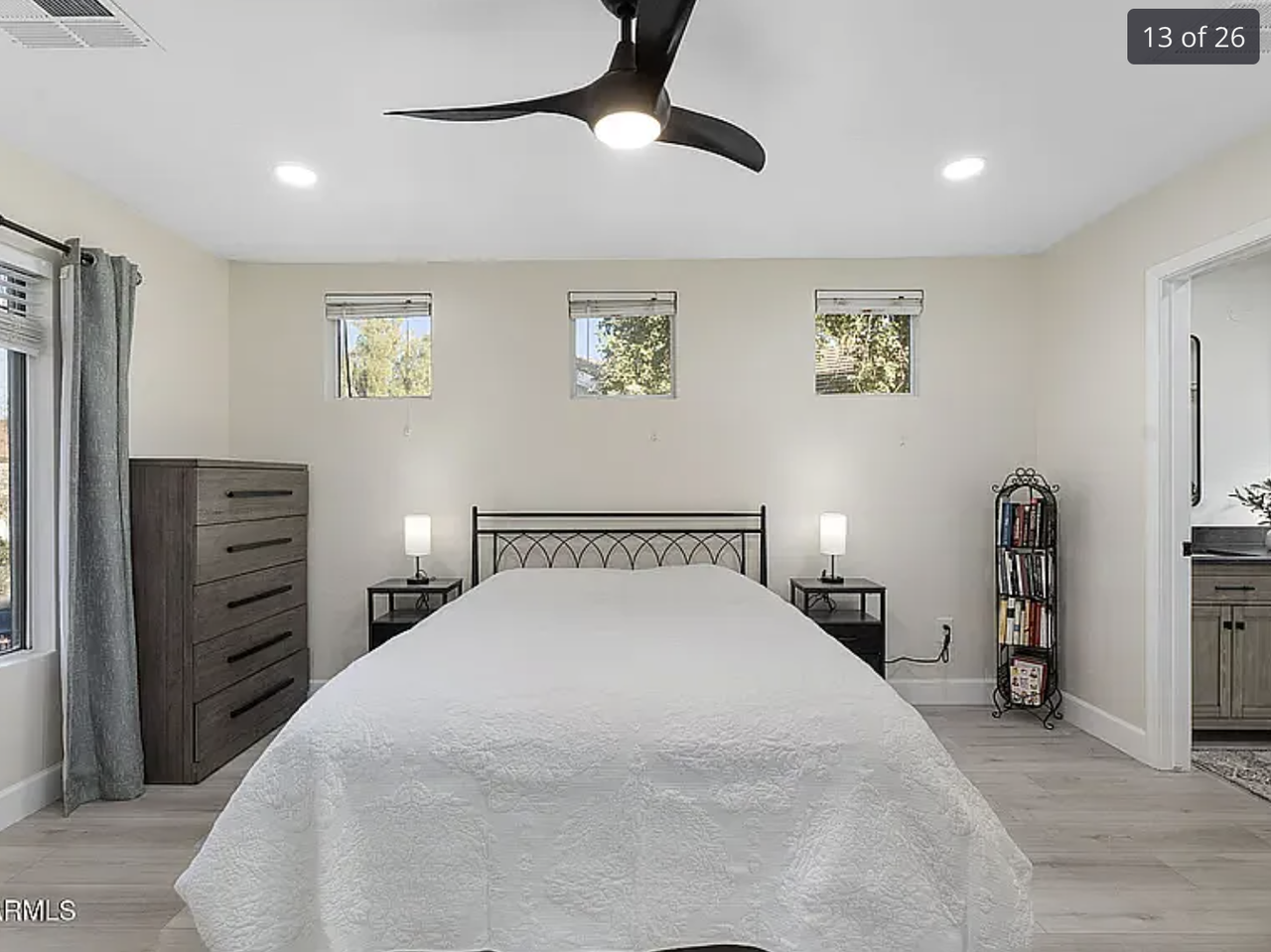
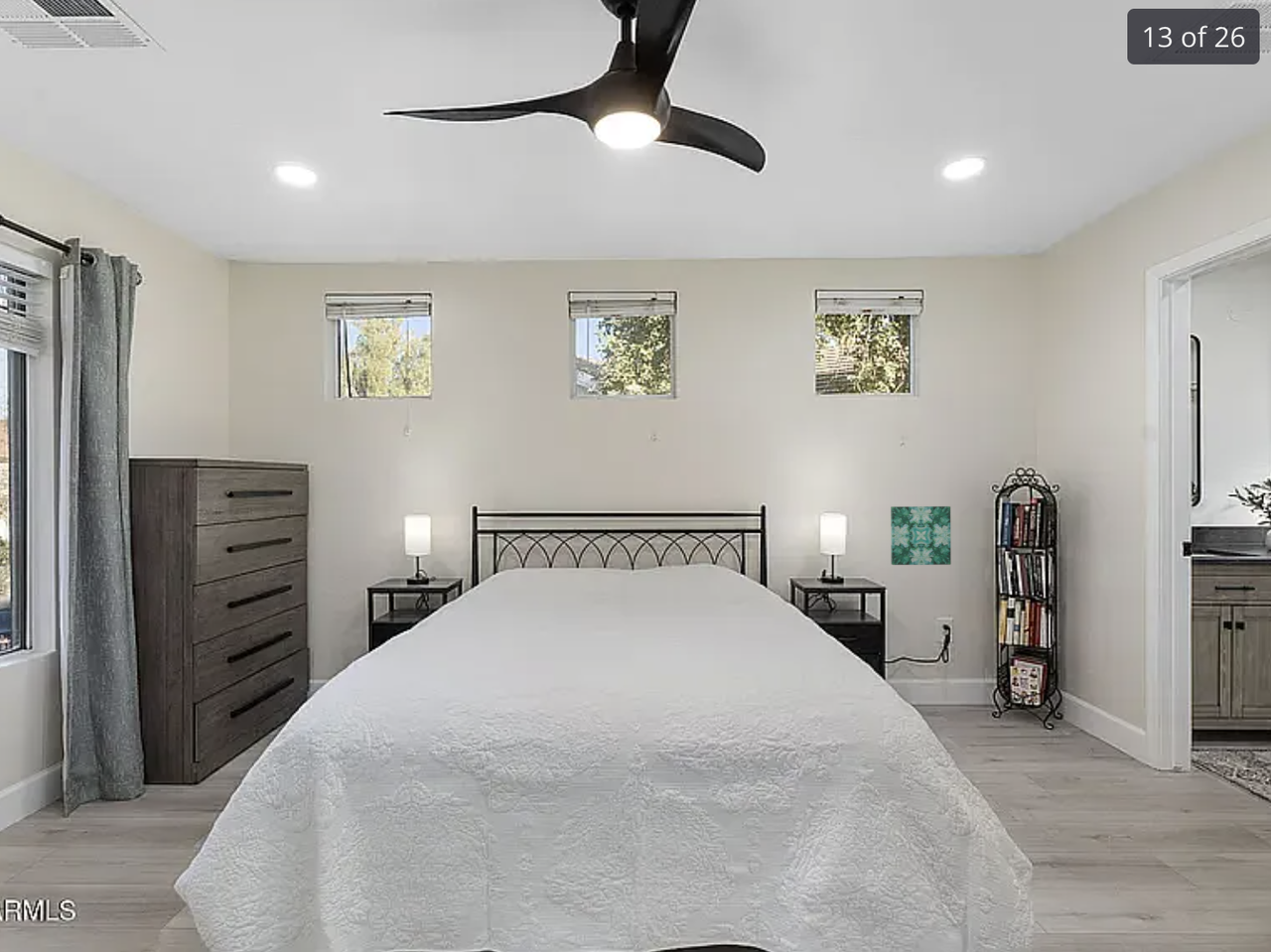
+ wall art (920, 535)
